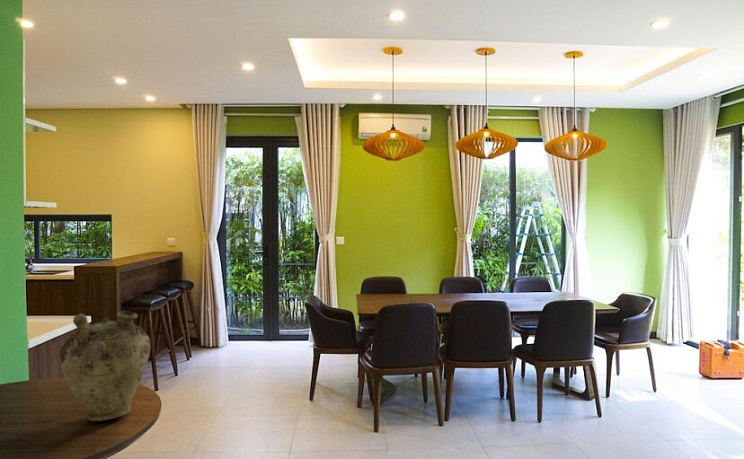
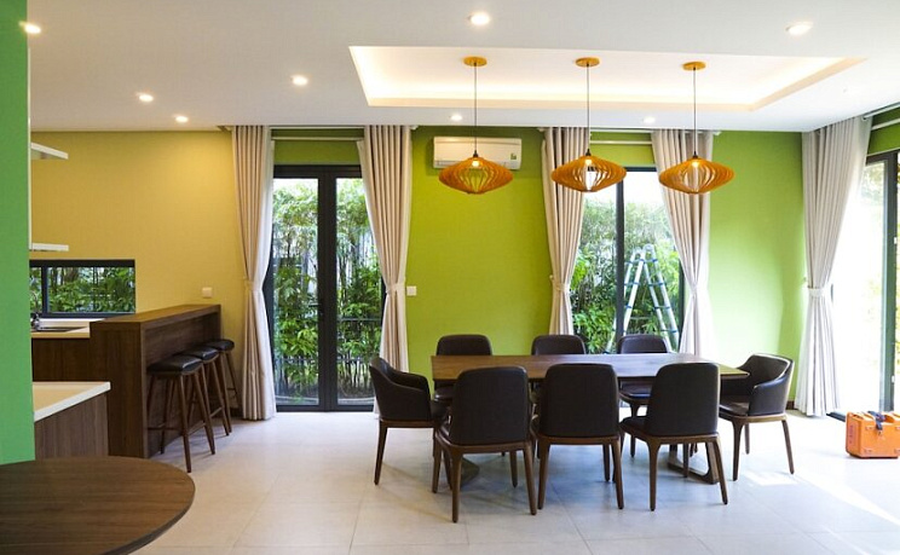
- vase (107, 363)
